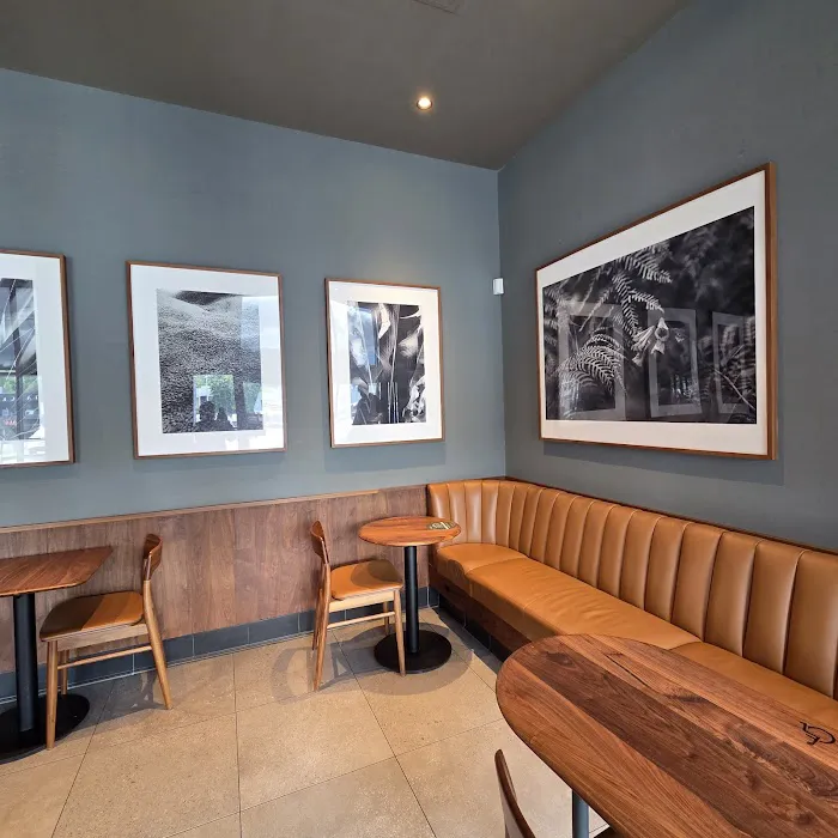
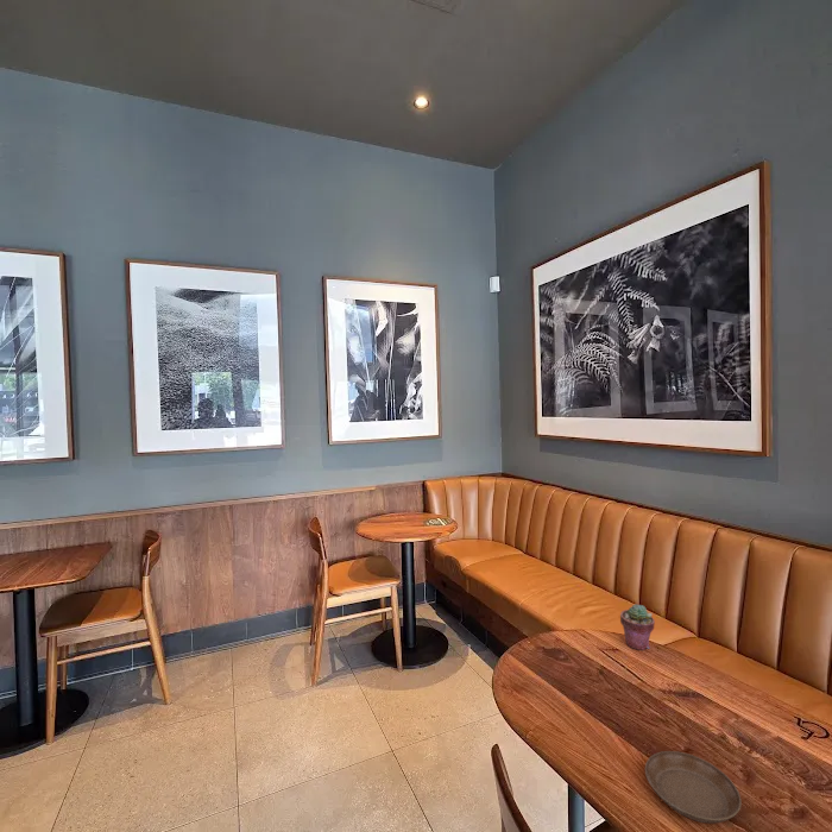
+ saucer (691, 788)
+ potted succulent (637, 624)
